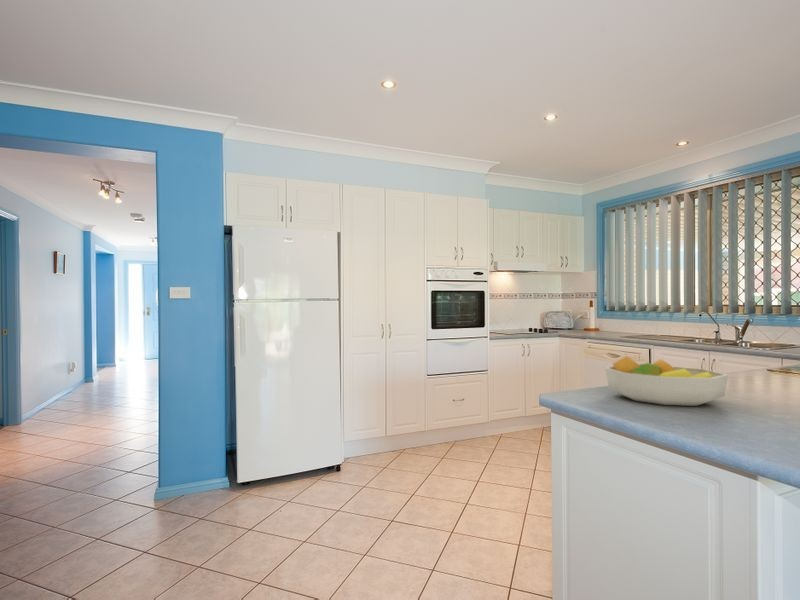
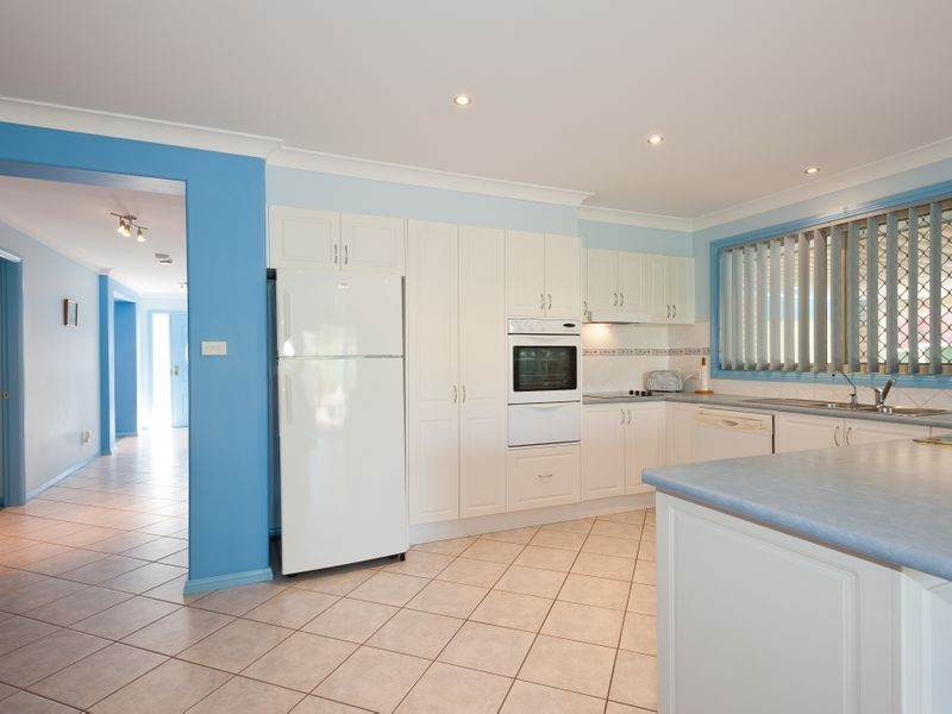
- fruit bowl (663, 378)
